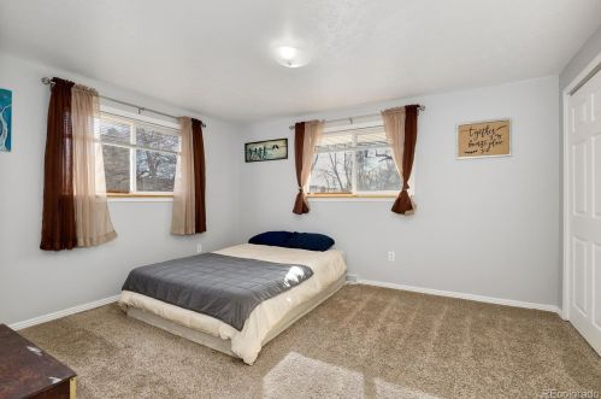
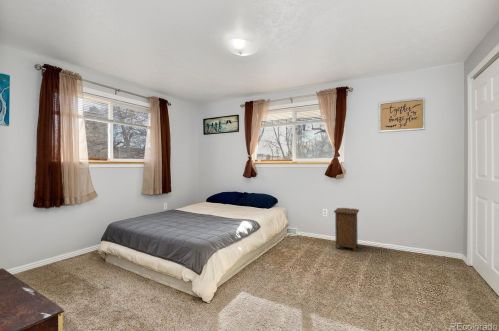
+ nightstand (347, 227)
